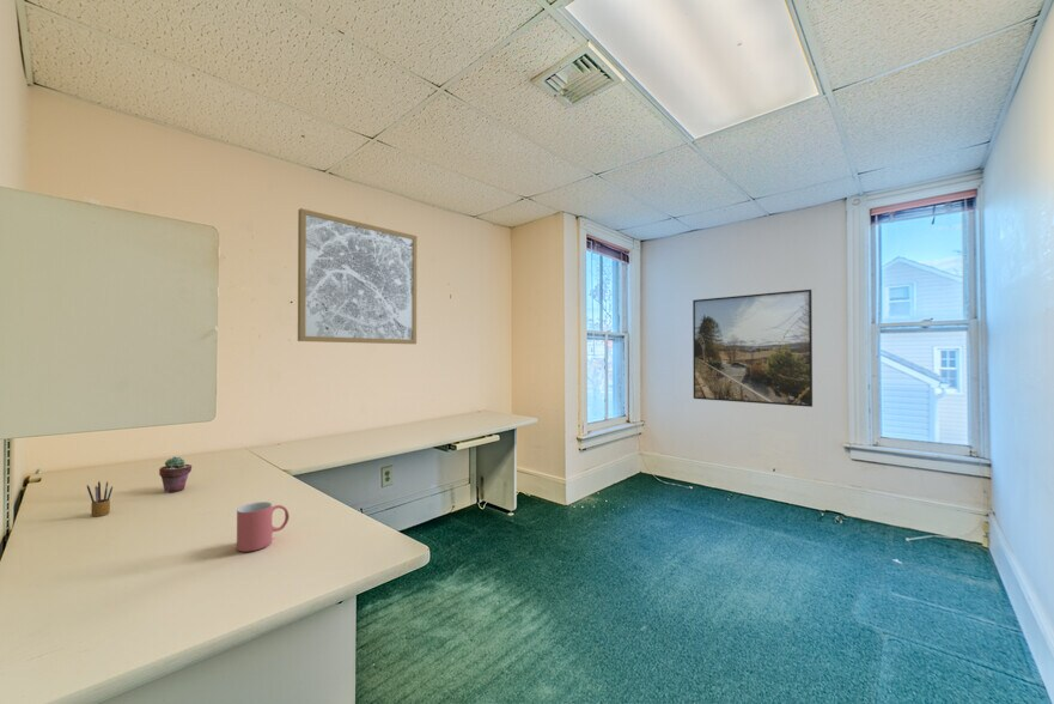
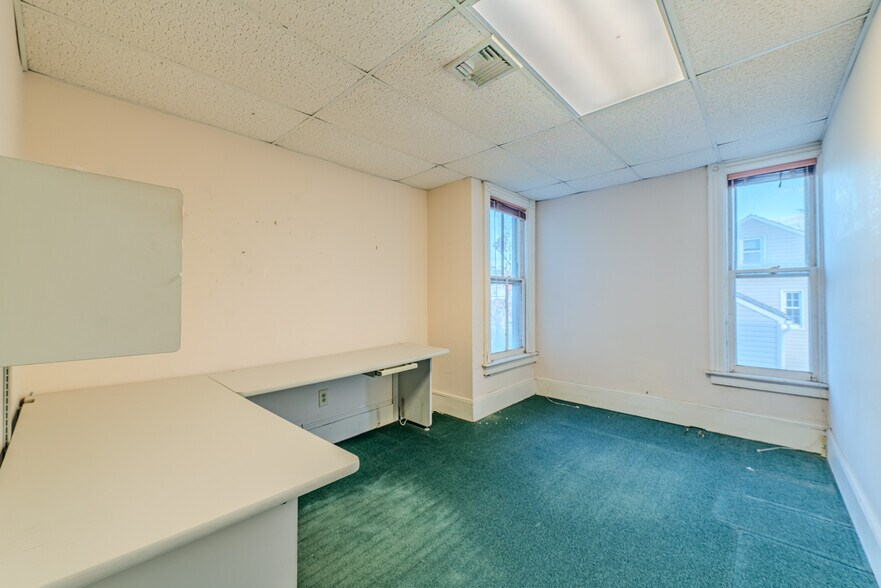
- pencil box (99, 497)
- wall art (362, 283)
- mug (263, 523)
- potted succulent (175, 473)
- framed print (747, 348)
